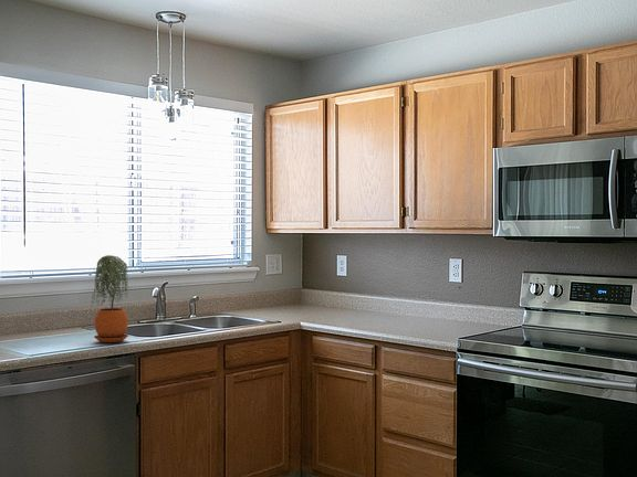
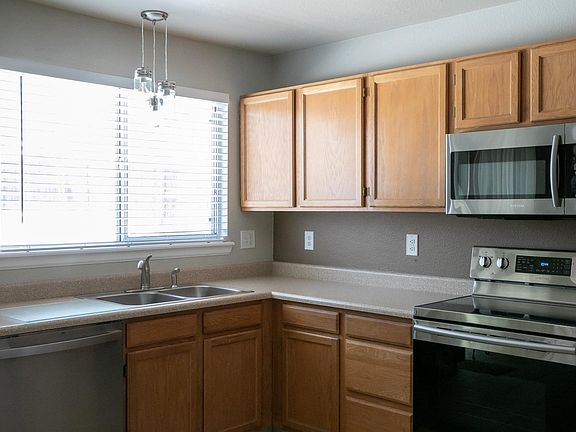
- potted plant (109, 296)
